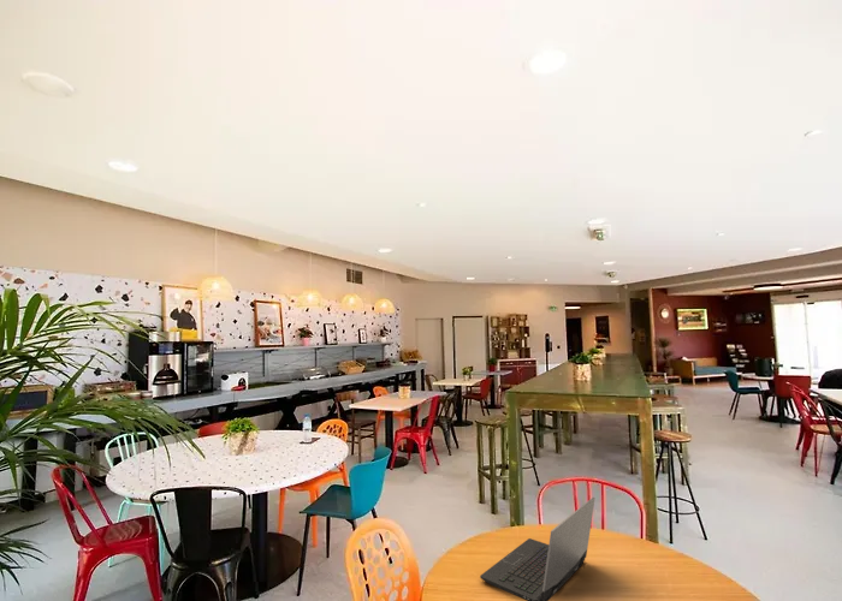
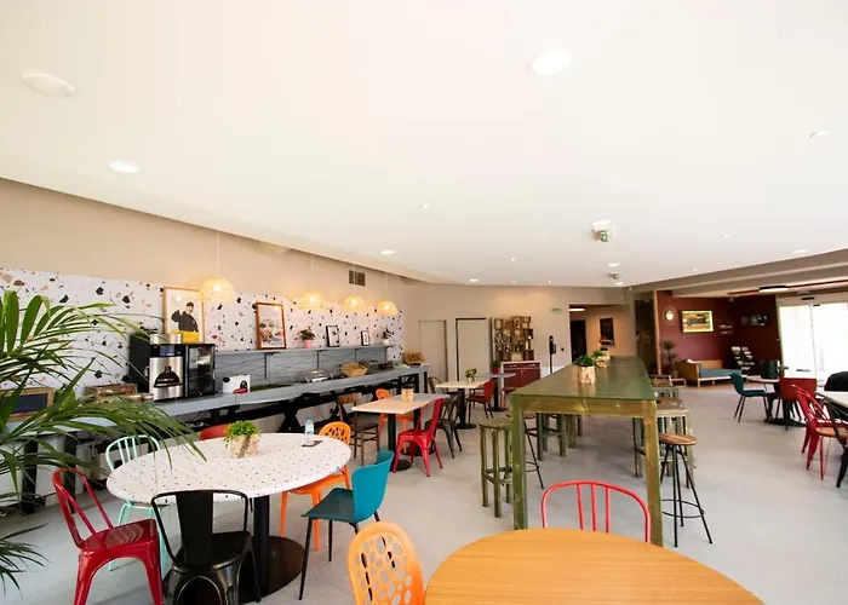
- laptop computer (538, 541)
